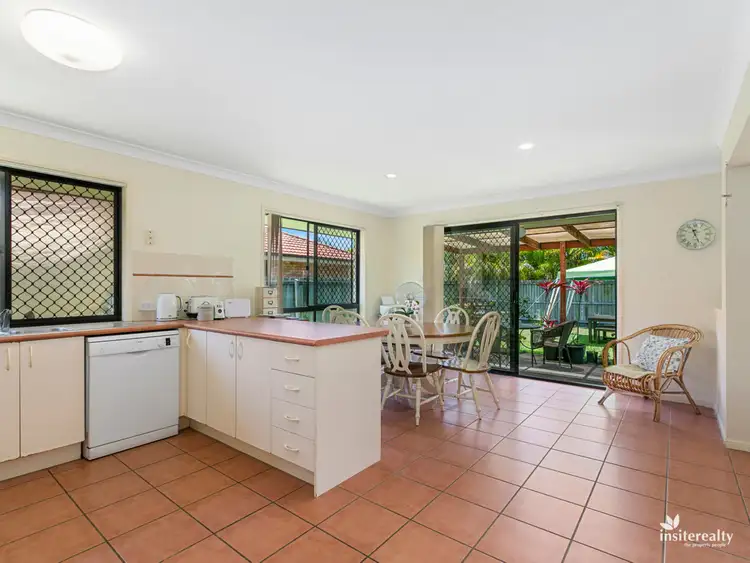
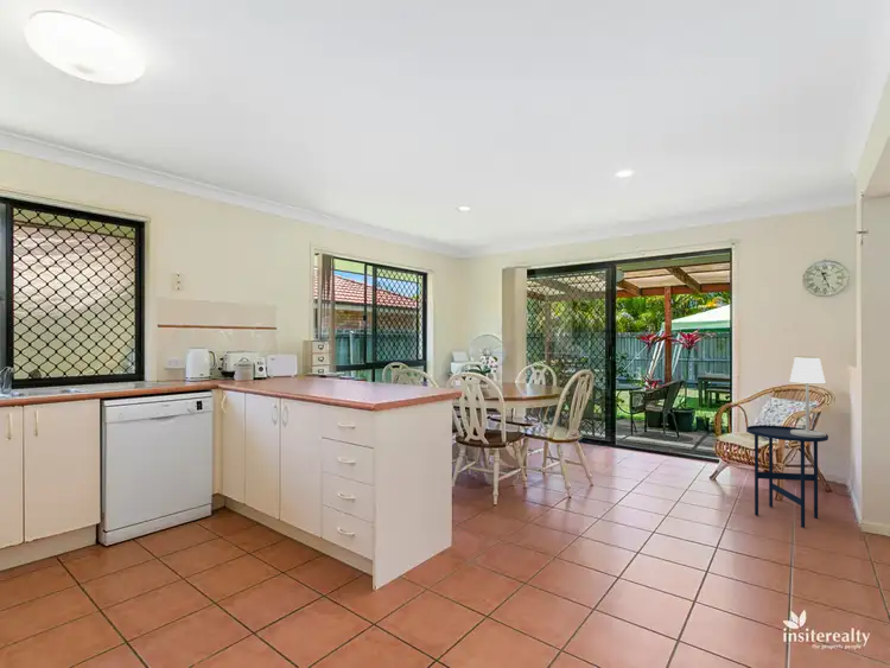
+ side table (786, 473)
+ table lamp (807, 395)
